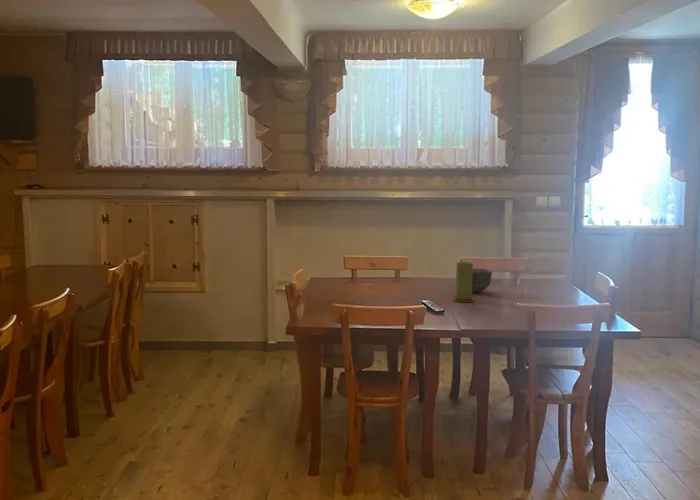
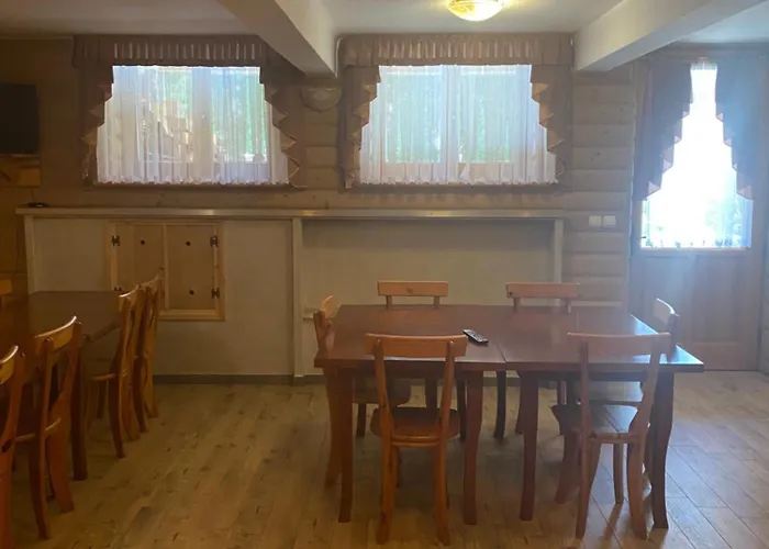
- candle (463, 281)
- bowl (475, 281)
